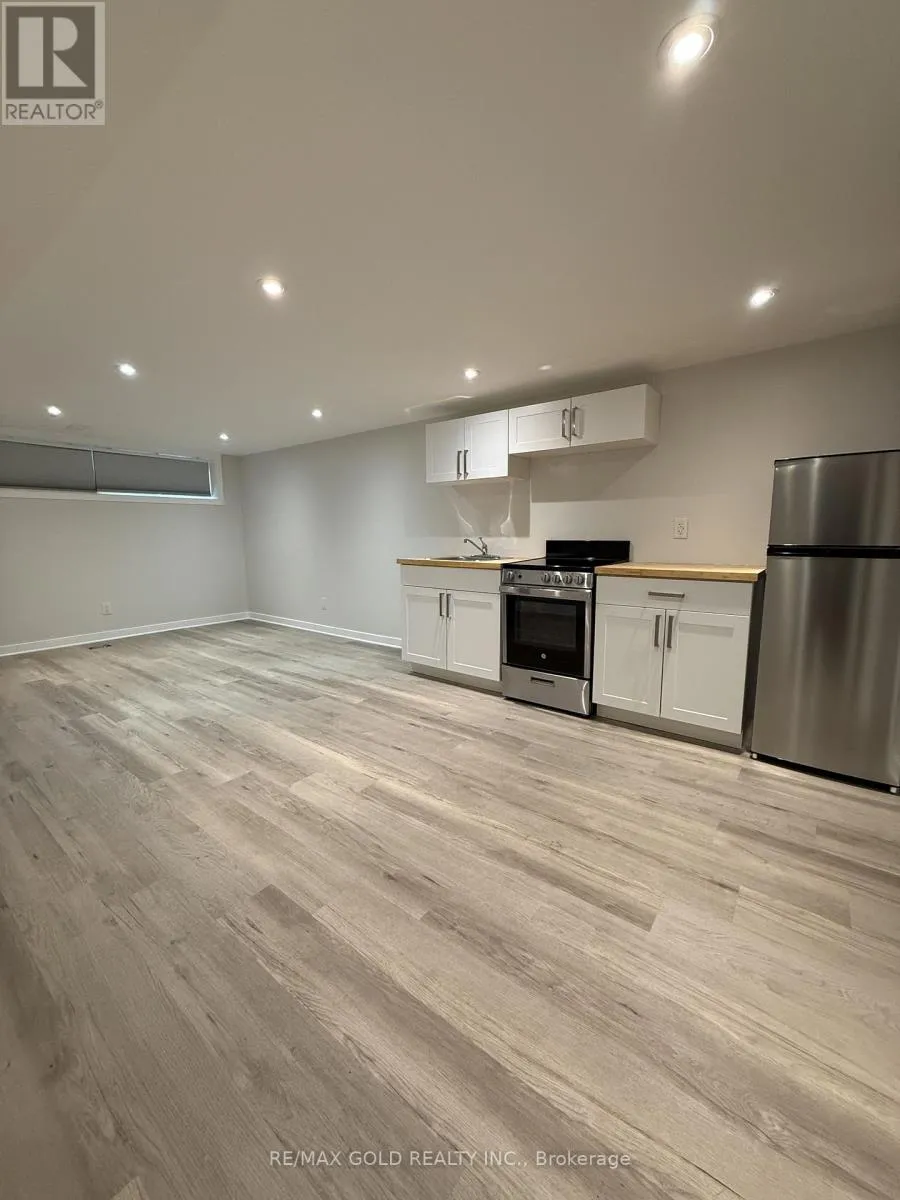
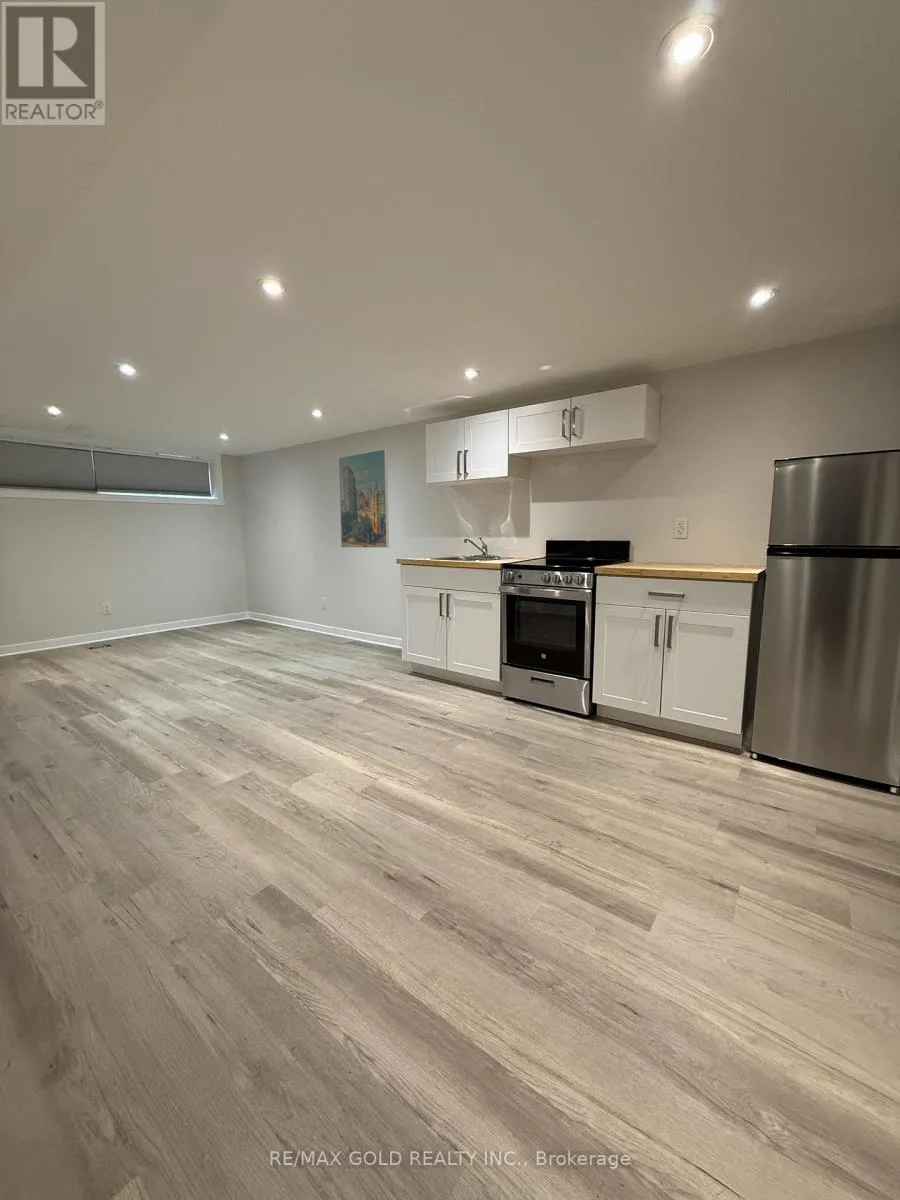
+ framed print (362, 501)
